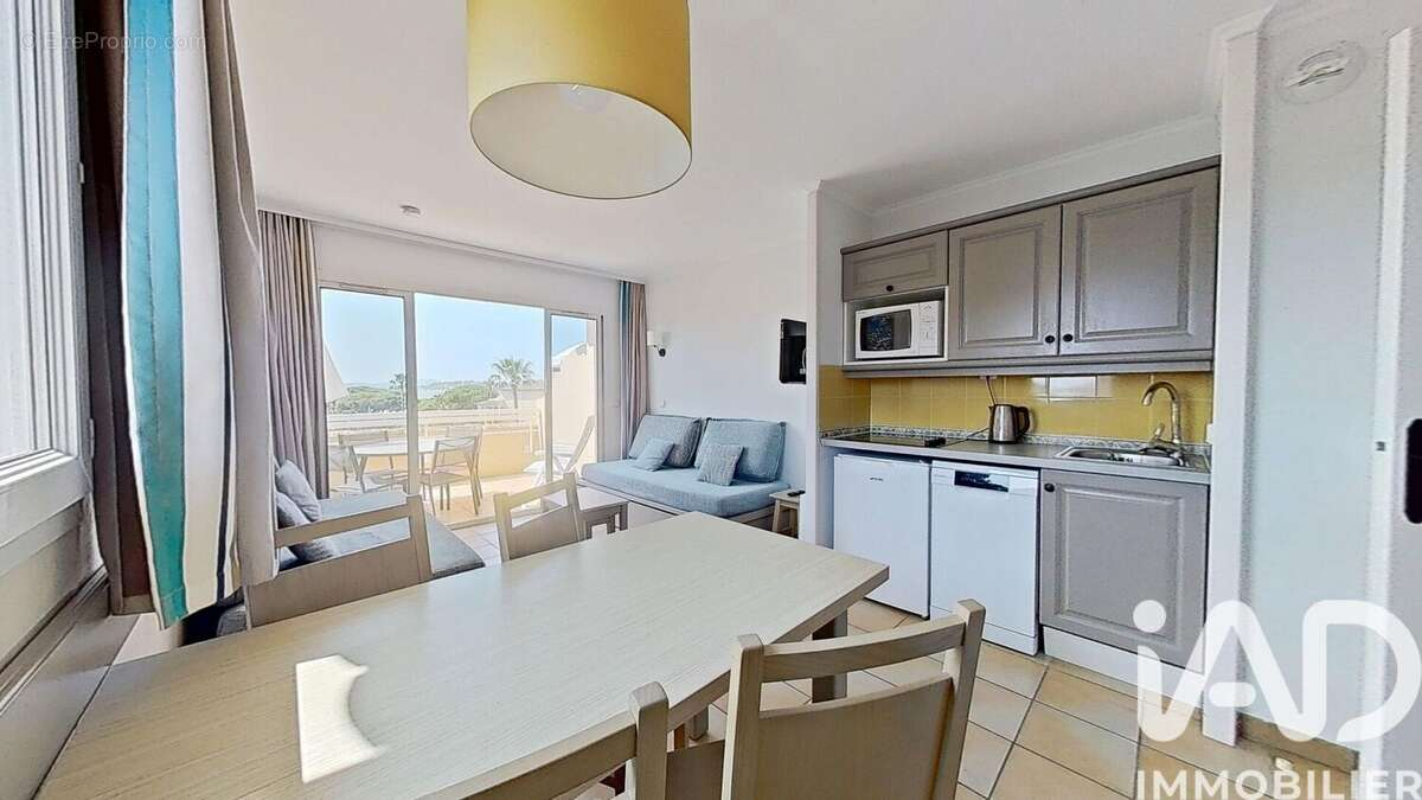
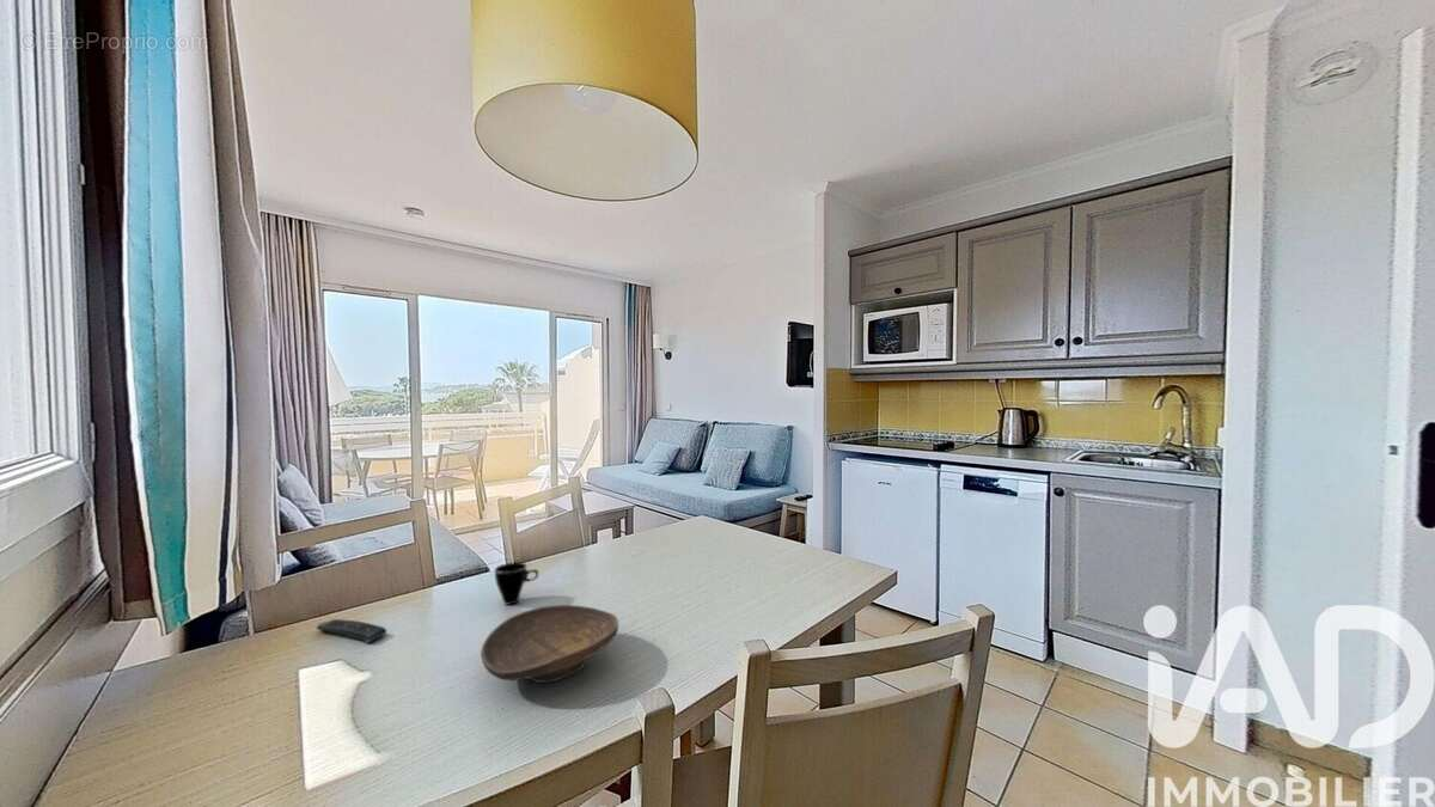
+ decorative bowl (552, 646)
+ cup (517, 583)
+ remote control (348, 629)
